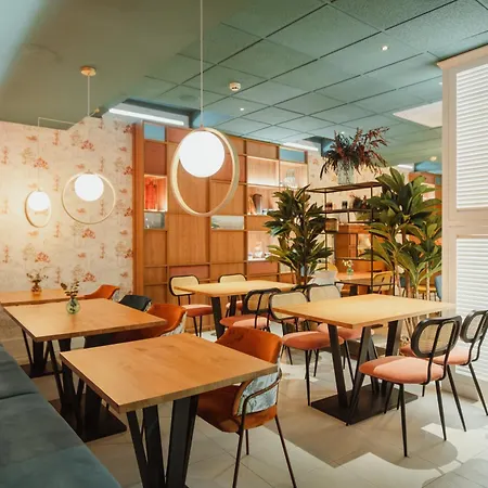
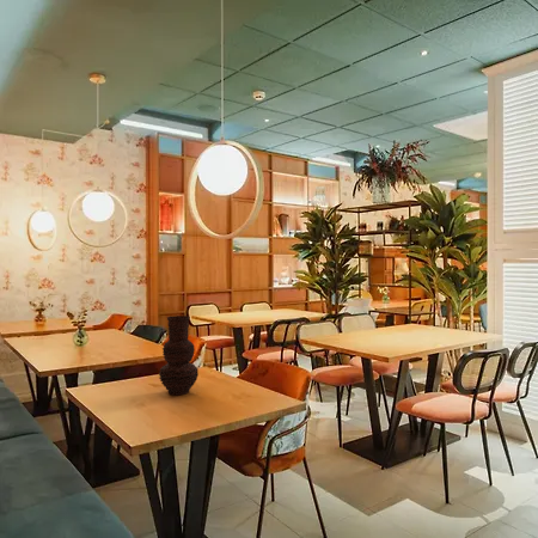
+ vase (178, 354)
